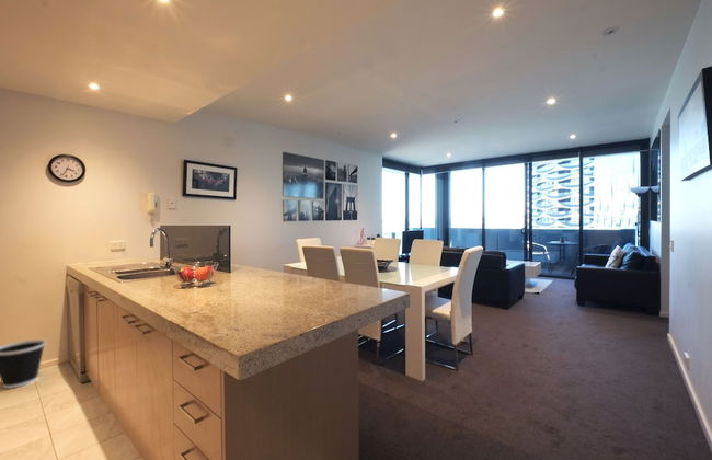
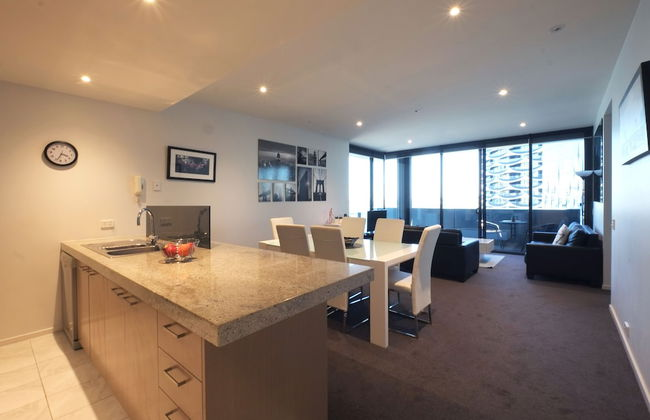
- wastebasket (20, 364)
